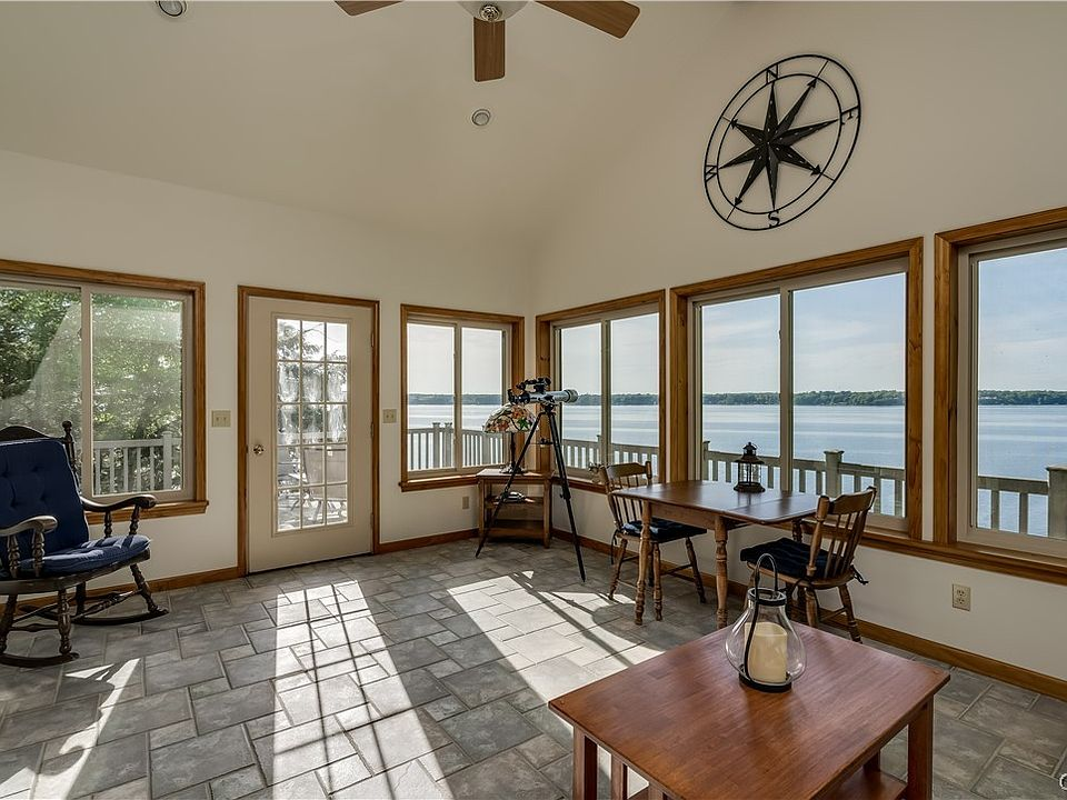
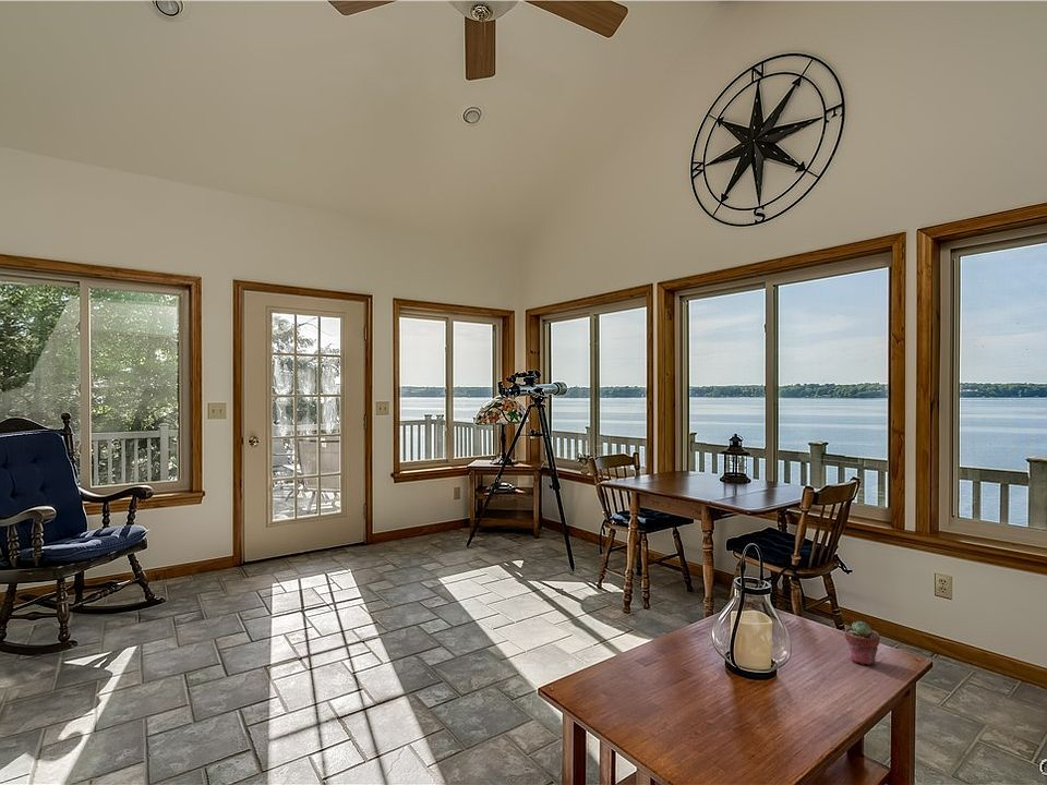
+ potted succulent (862, 640)
